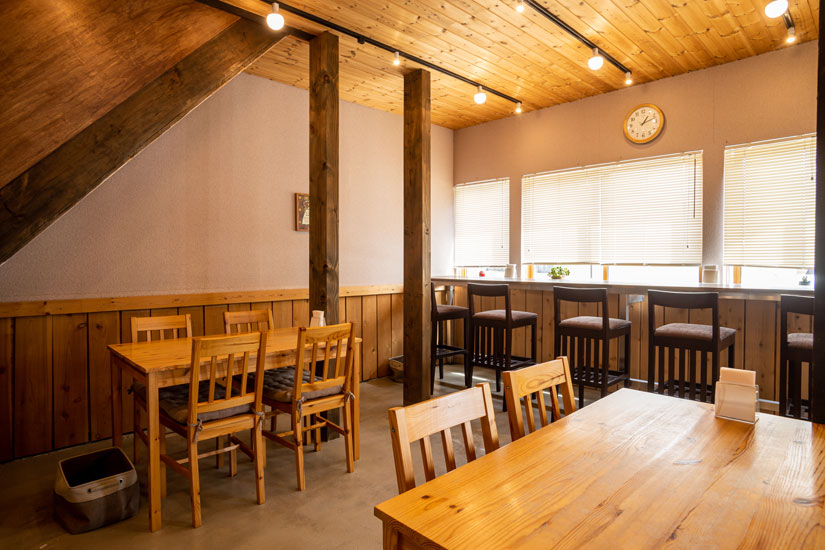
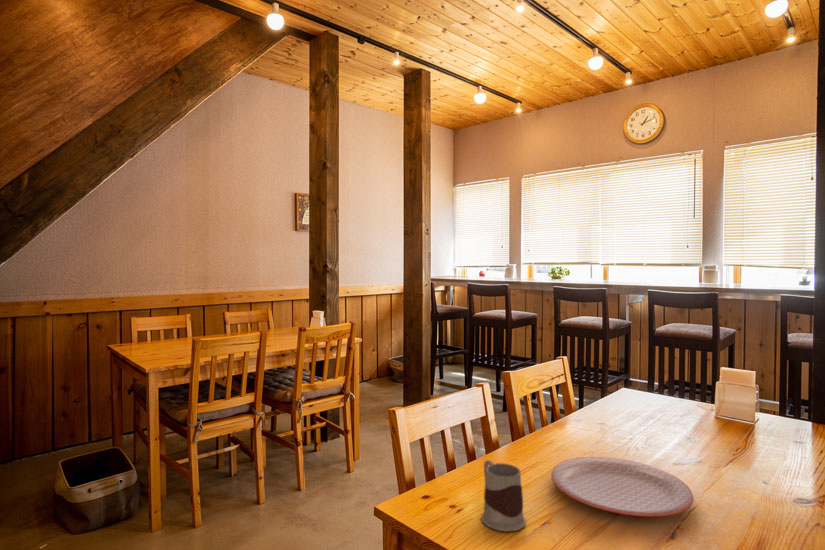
+ plate (618, 486)
+ mug (499, 491)
